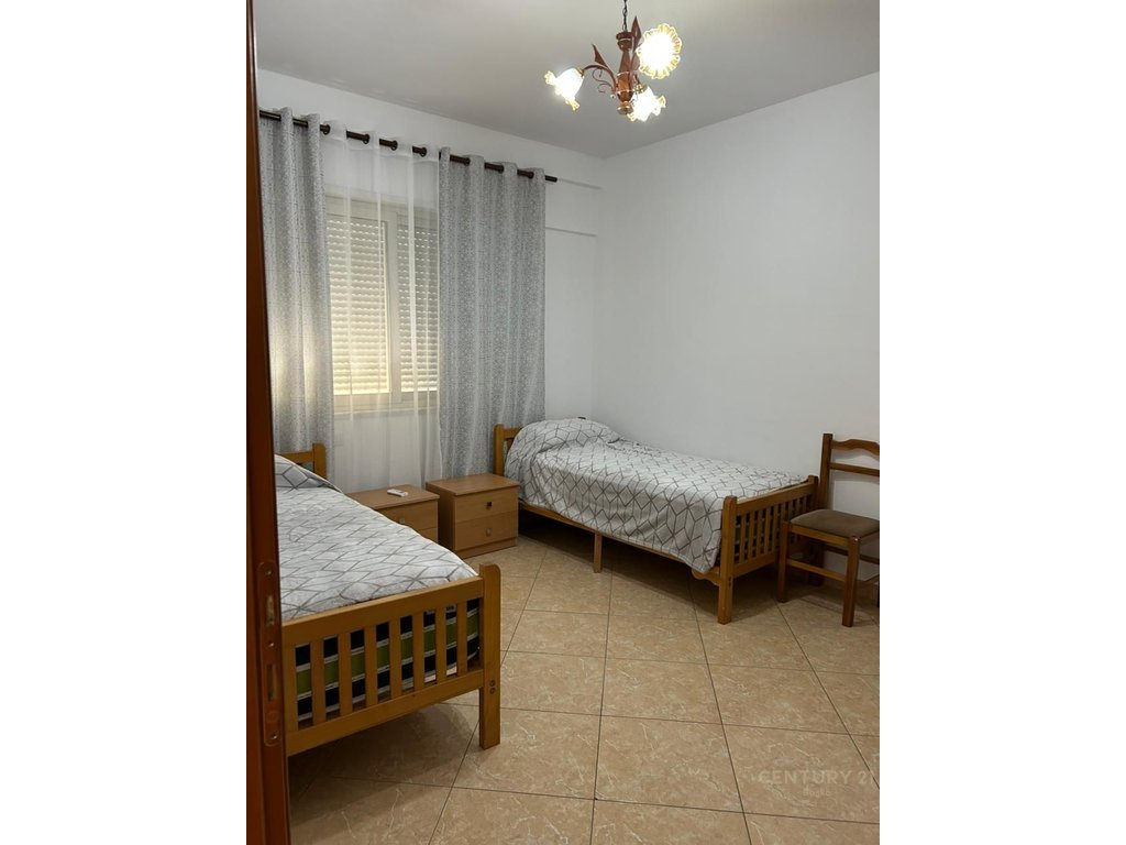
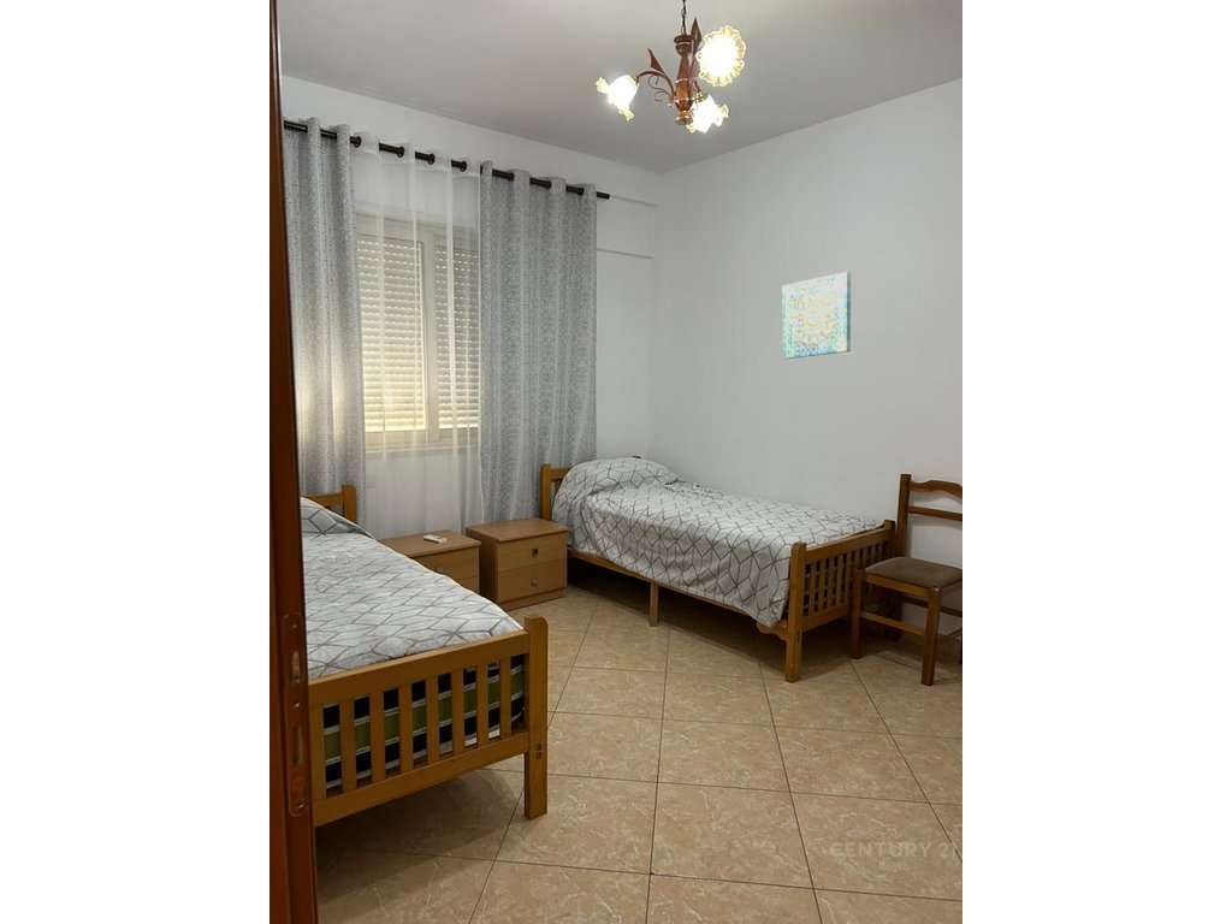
+ wall art (815, 316)
